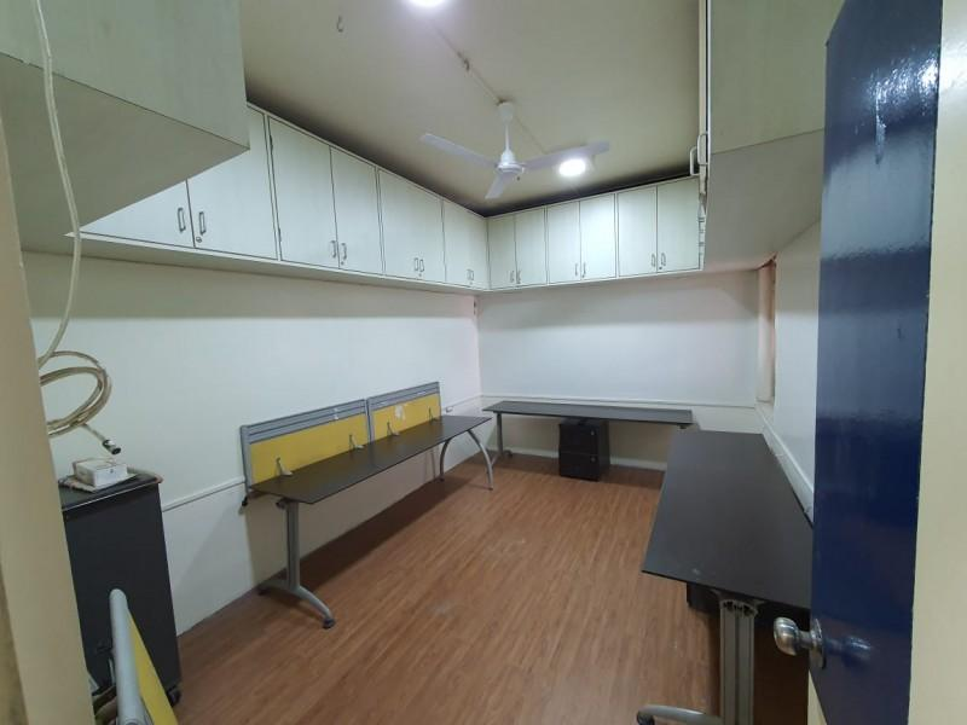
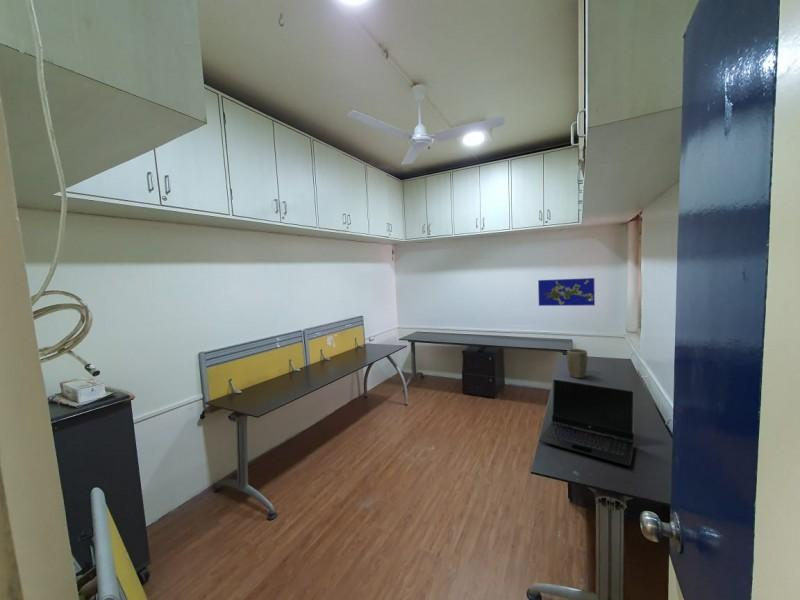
+ plant pot (577, 363)
+ laptop computer (586, 417)
+ world map (565, 292)
